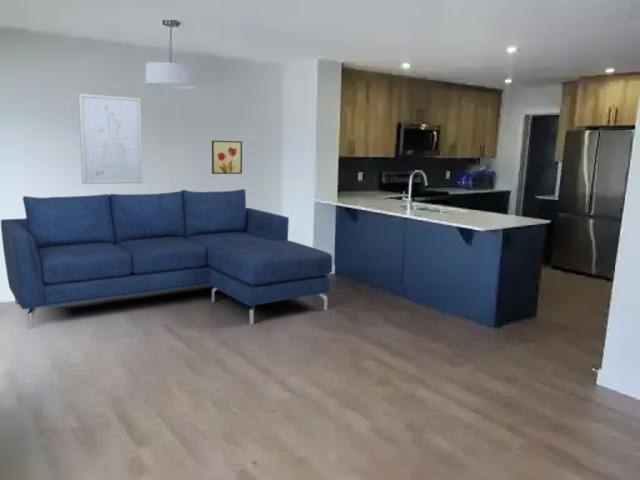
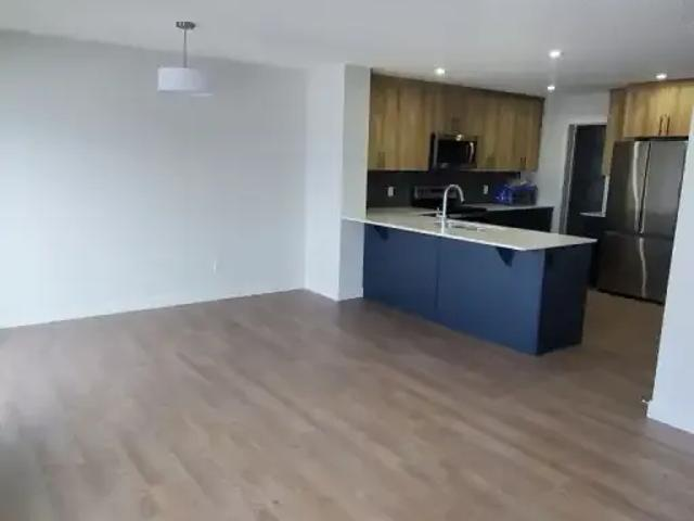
- sofa (171, 252)
- wall art (226, 157)
- wall art (111, 140)
